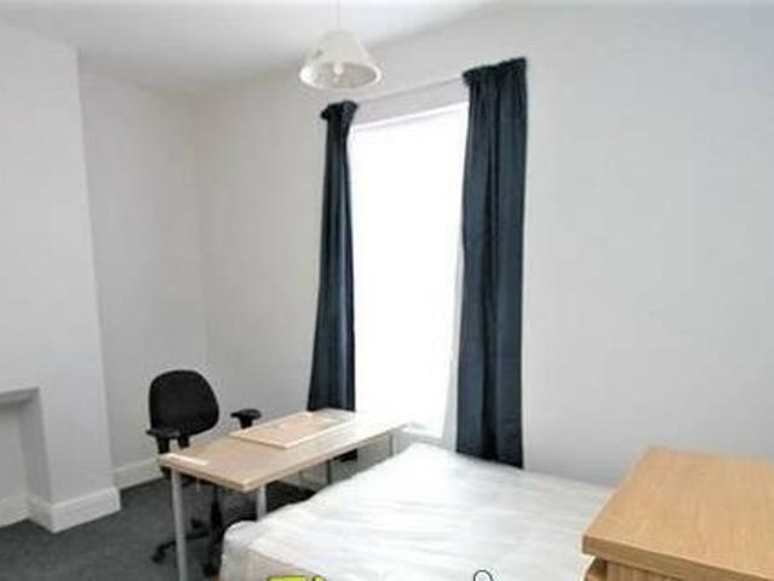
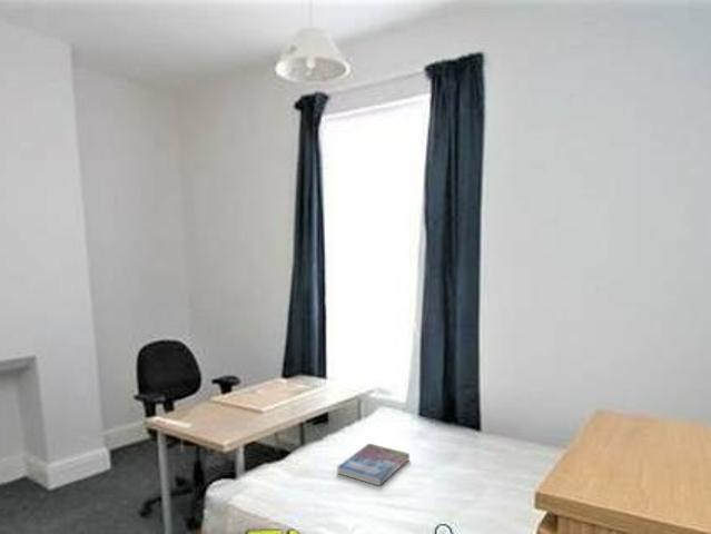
+ book (374, 463)
